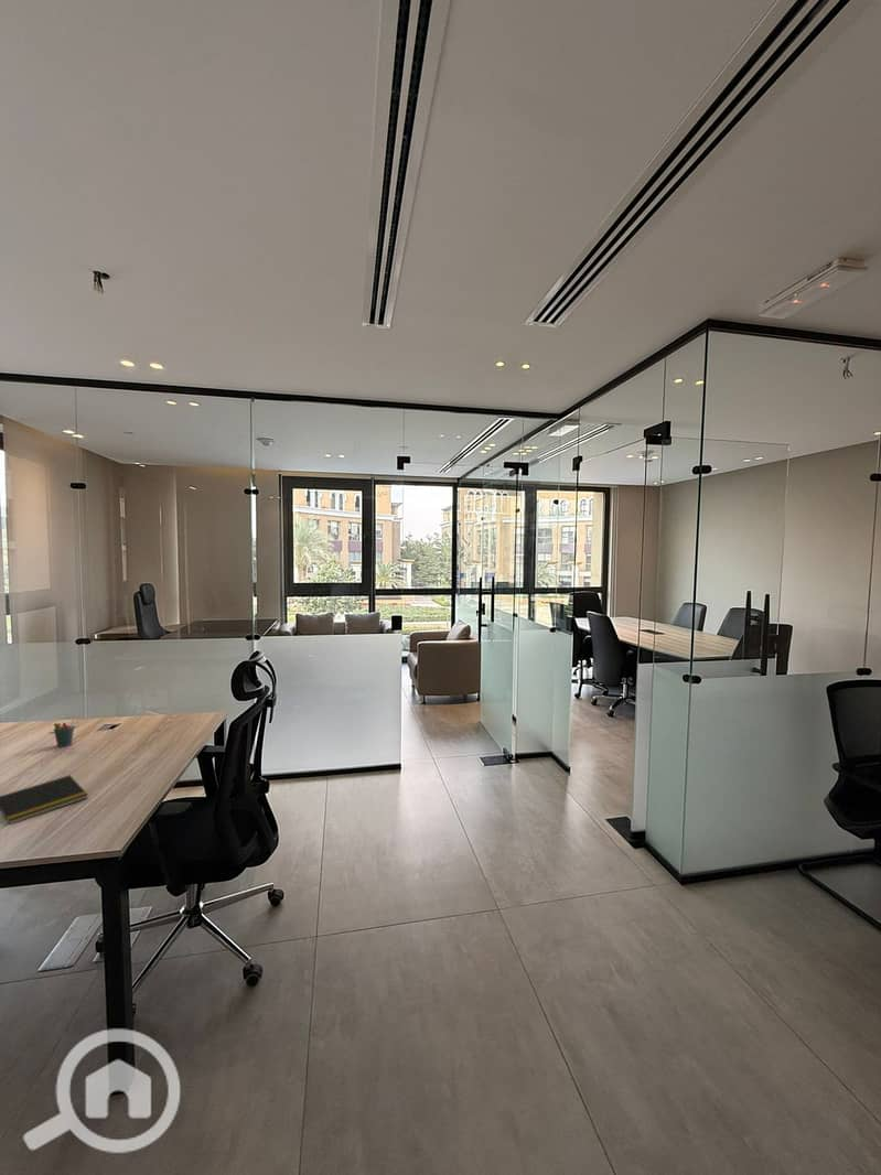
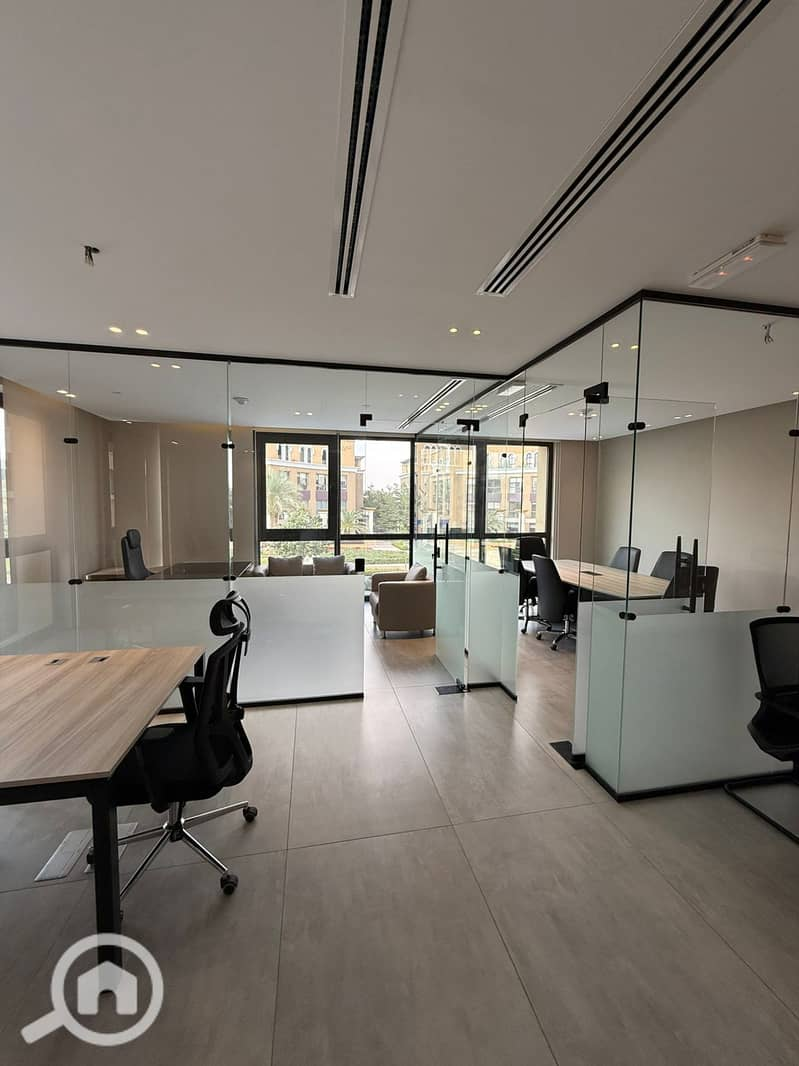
- notepad (42, 797)
- pen holder (64, 732)
